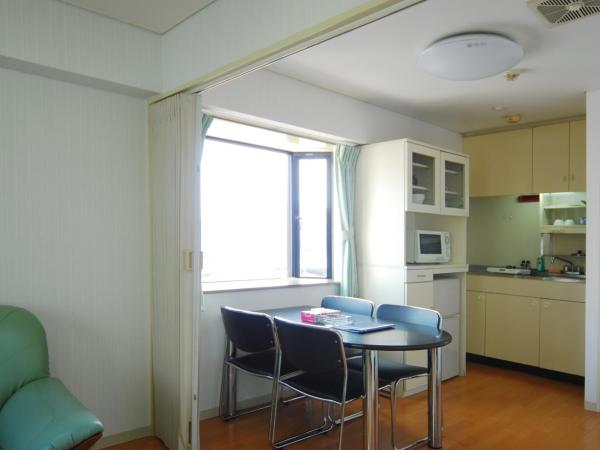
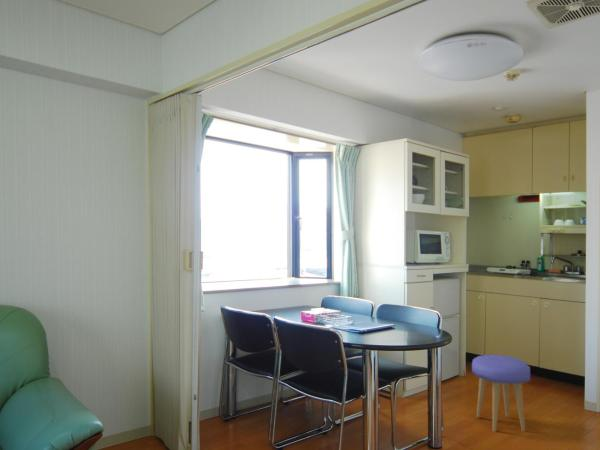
+ stool (500, 391)
